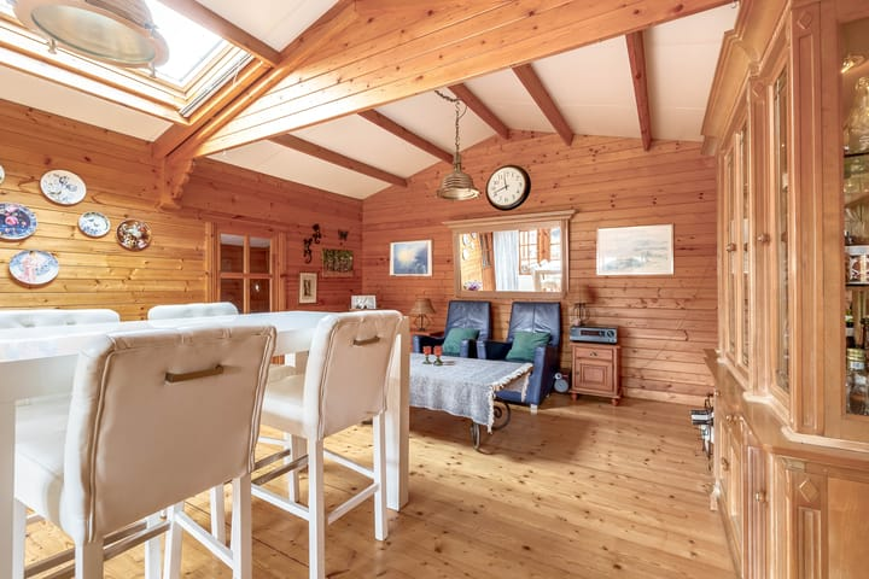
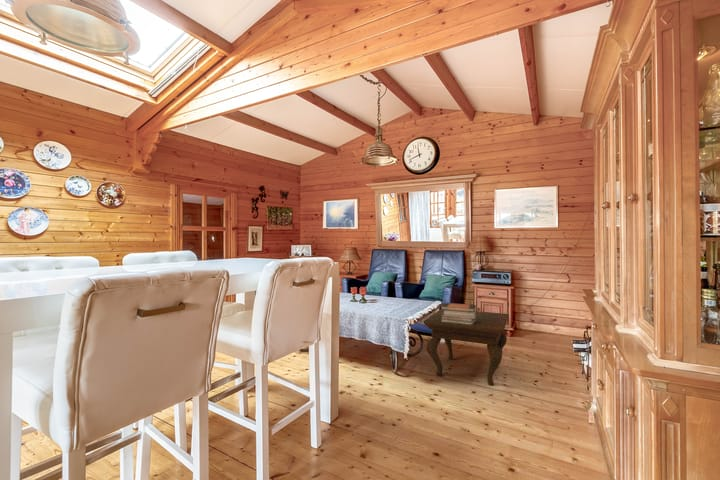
+ book stack (458, 313)
+ side table (468, 341)
